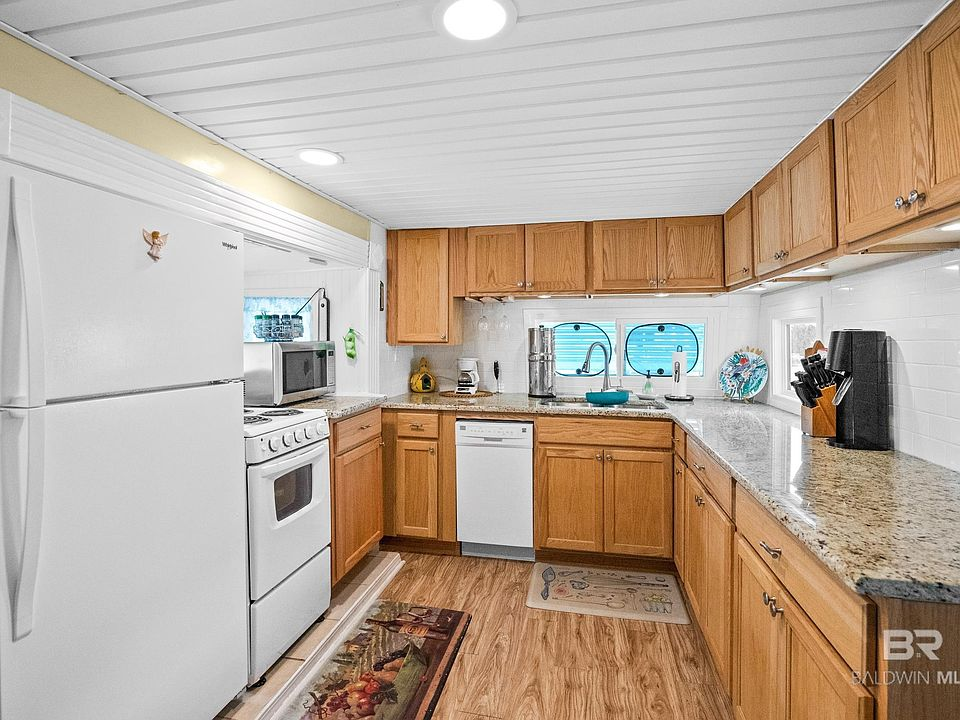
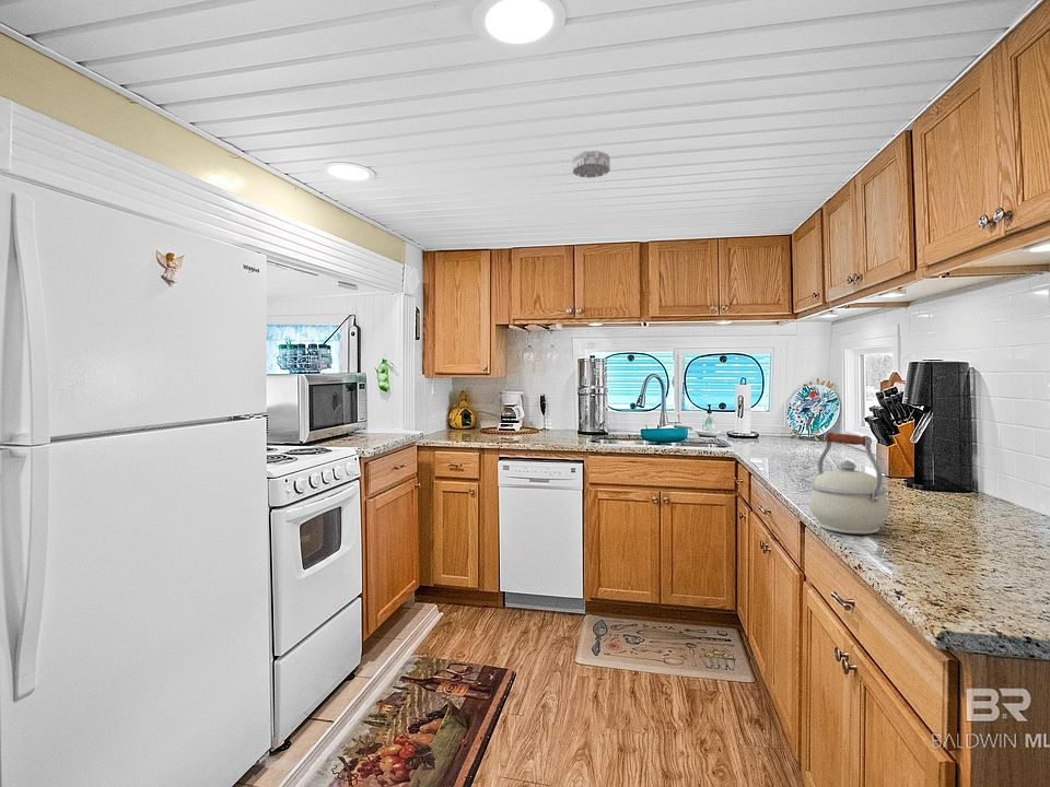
+ smoke detector (591, 163)
+ kettle (843, 480)
